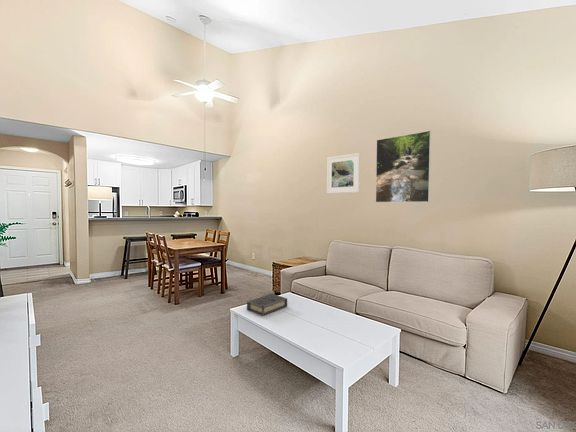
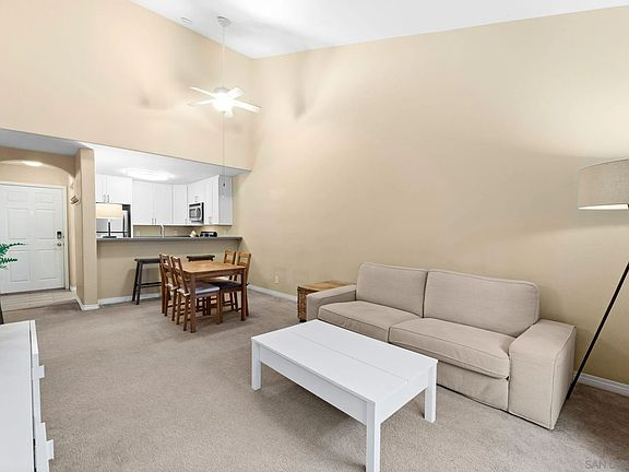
- book (267, 303)
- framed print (342, 174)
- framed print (401, 169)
